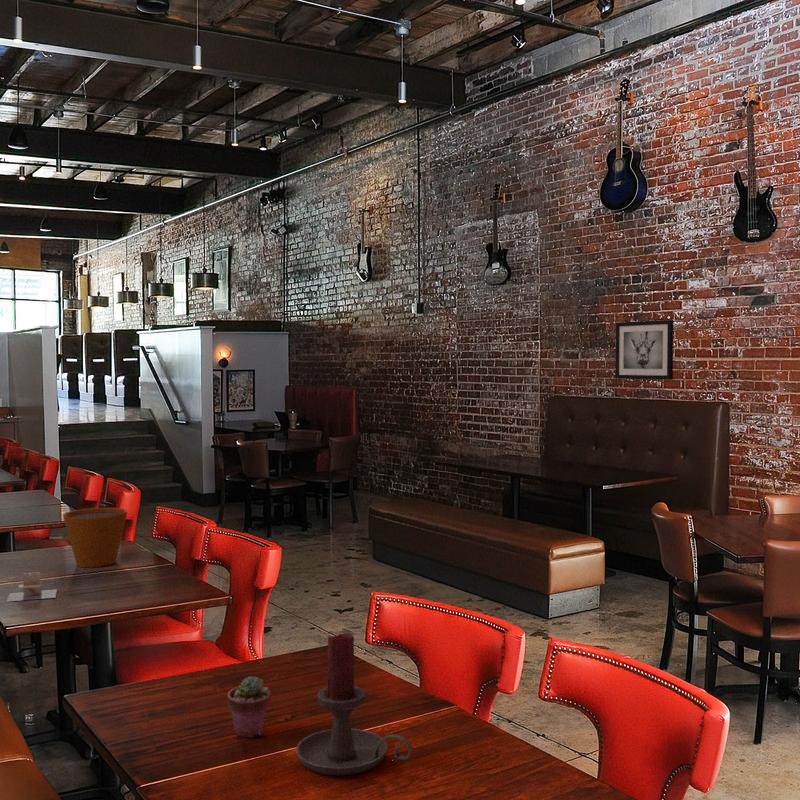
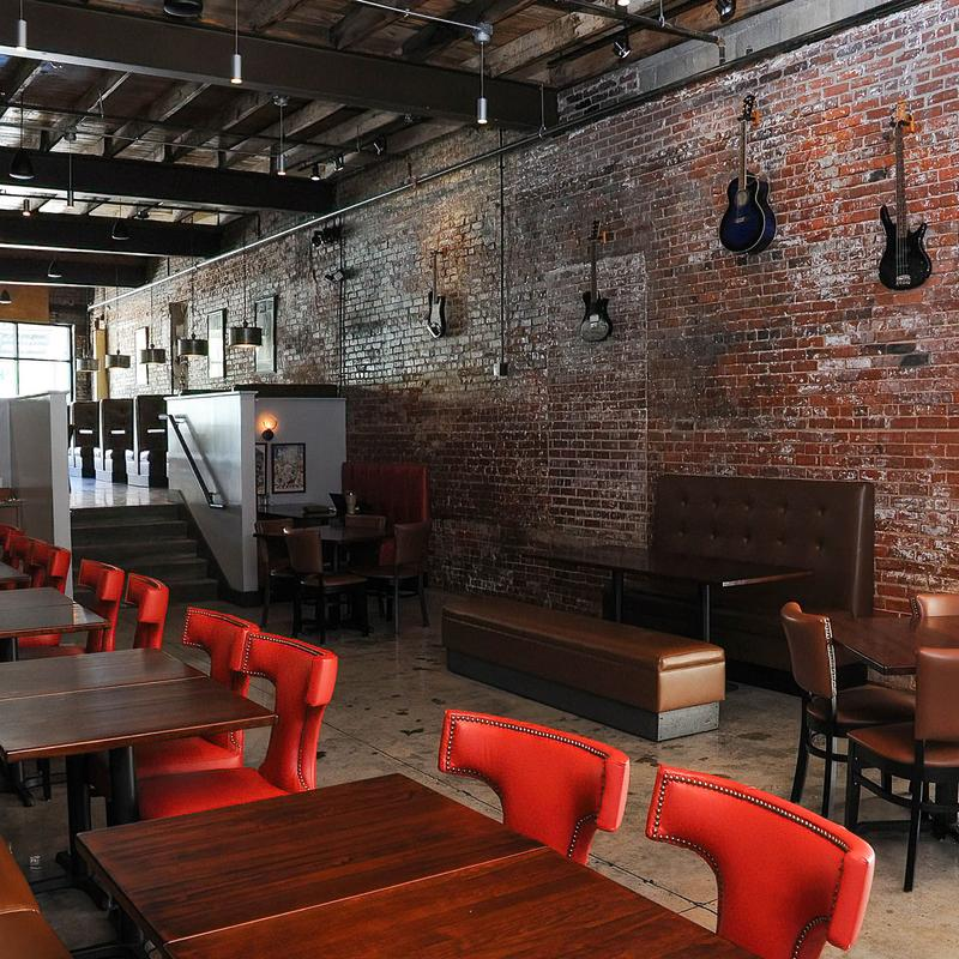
- wall art (643, 350)
- candle holder (354, 696)
- potted succulent (249, 704)
- flower pot (96, 537)
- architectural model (32, 584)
